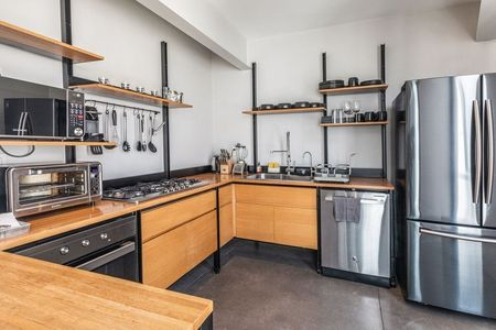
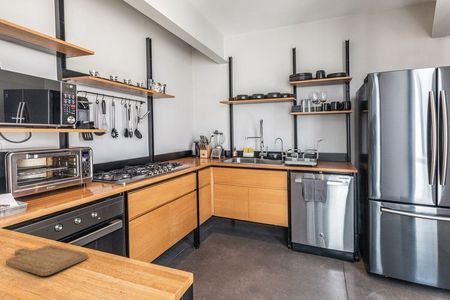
+ chopping board (42, 257)
